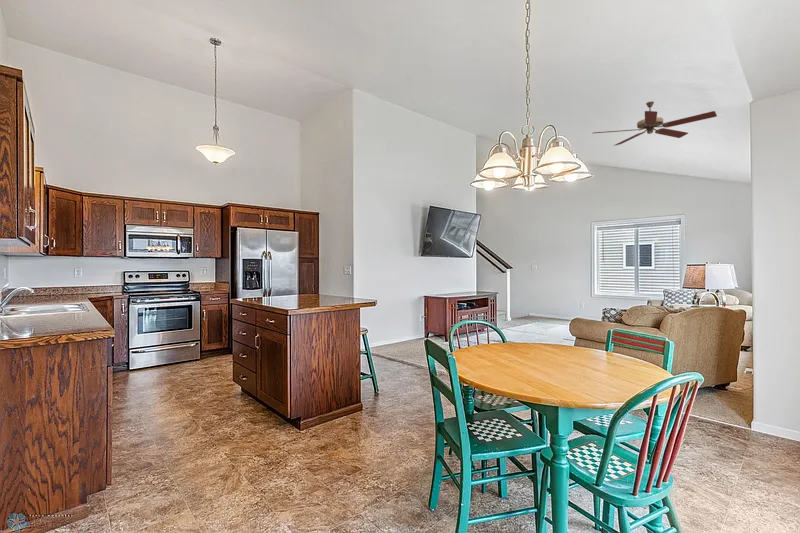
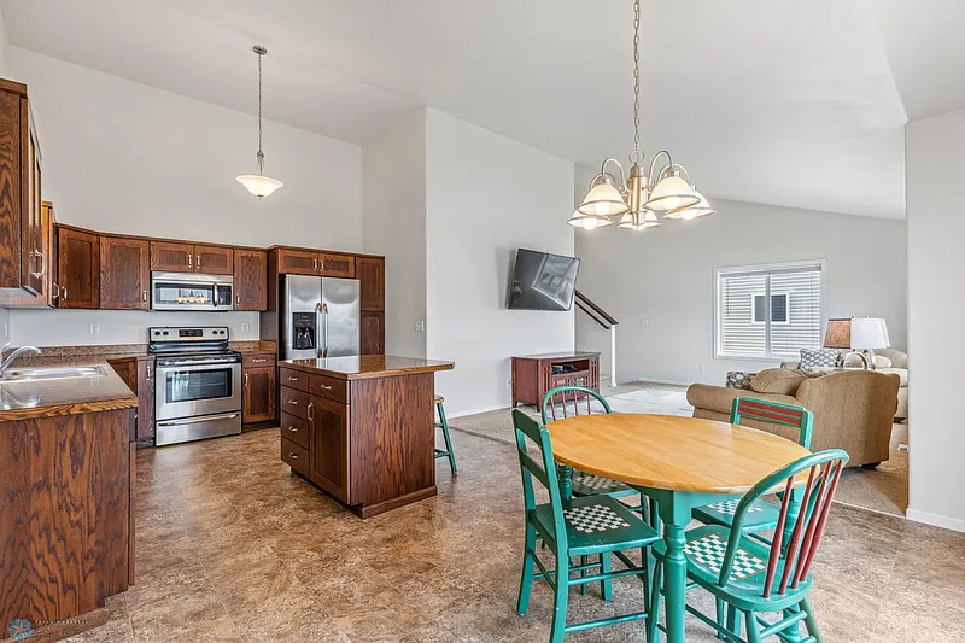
- ceiling fan (650, 116)
